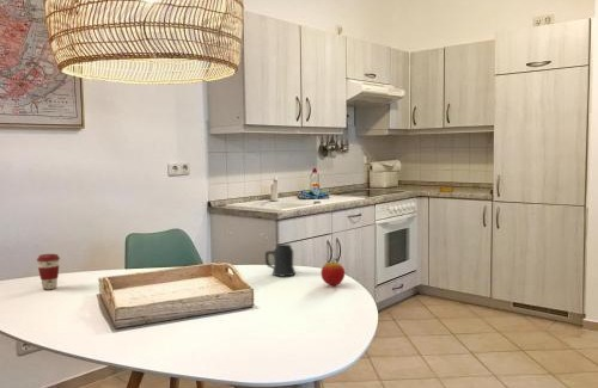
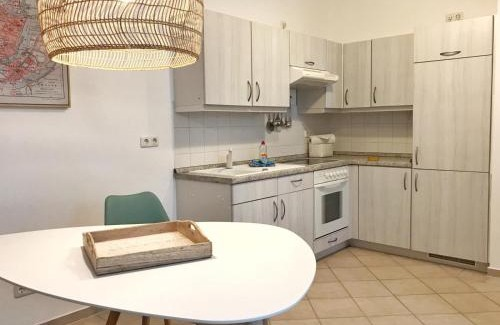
- mug (280, 259)
- apple (332, 271)
- coffee cup (48, 271)
